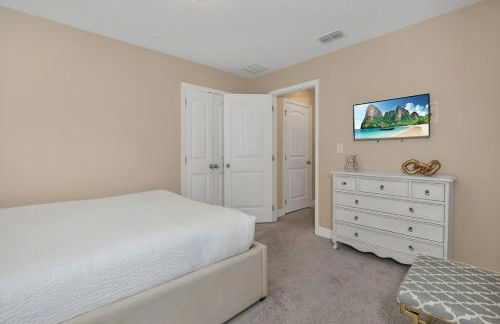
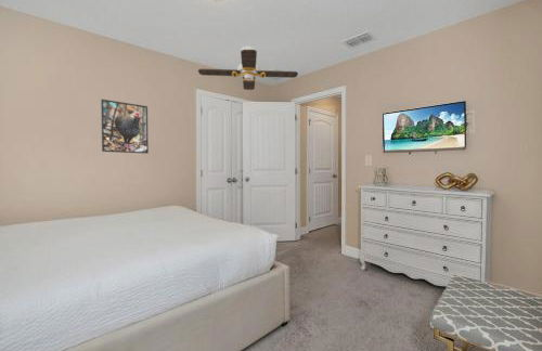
+ ceiling fan (248, 64)
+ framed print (126, 128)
